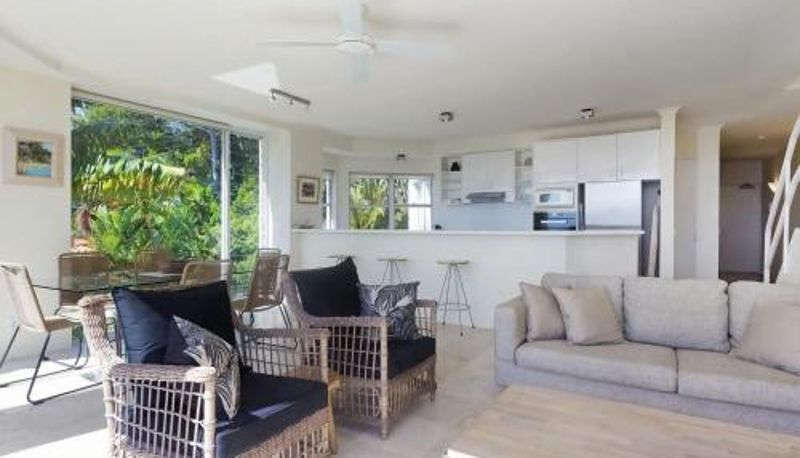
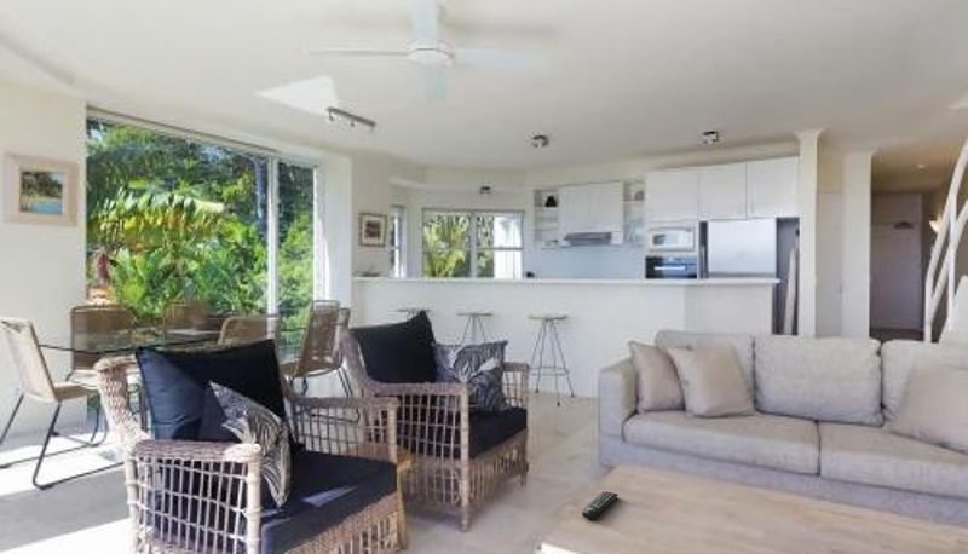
+ remote control (600, 503)
